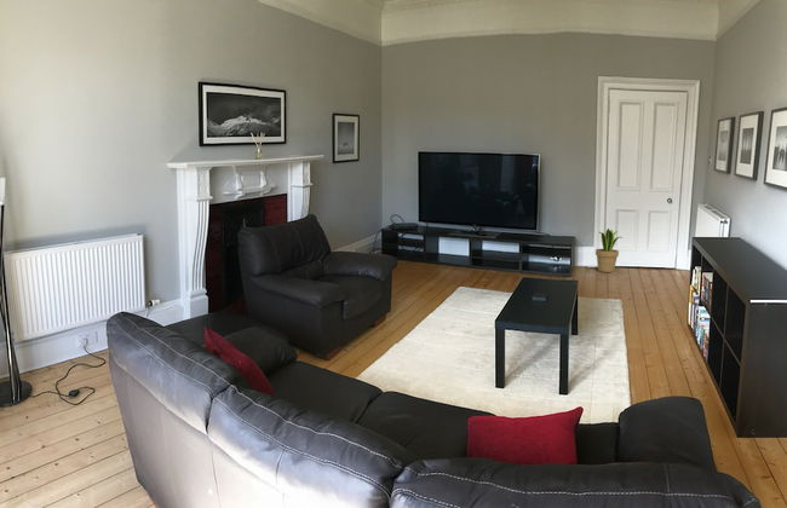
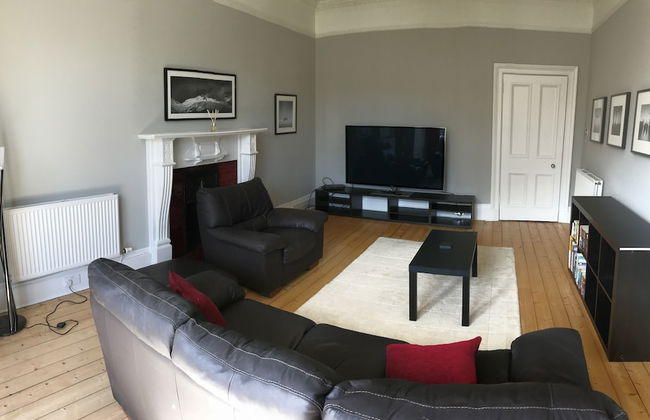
- potted plant (608, 249)
